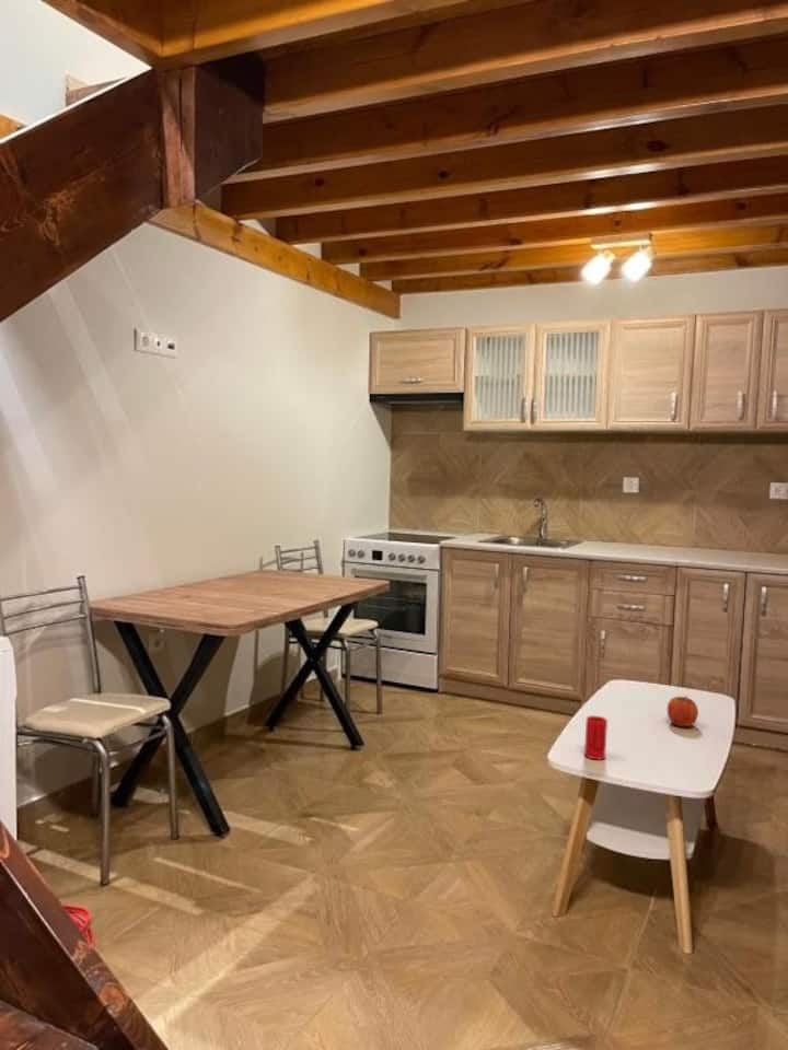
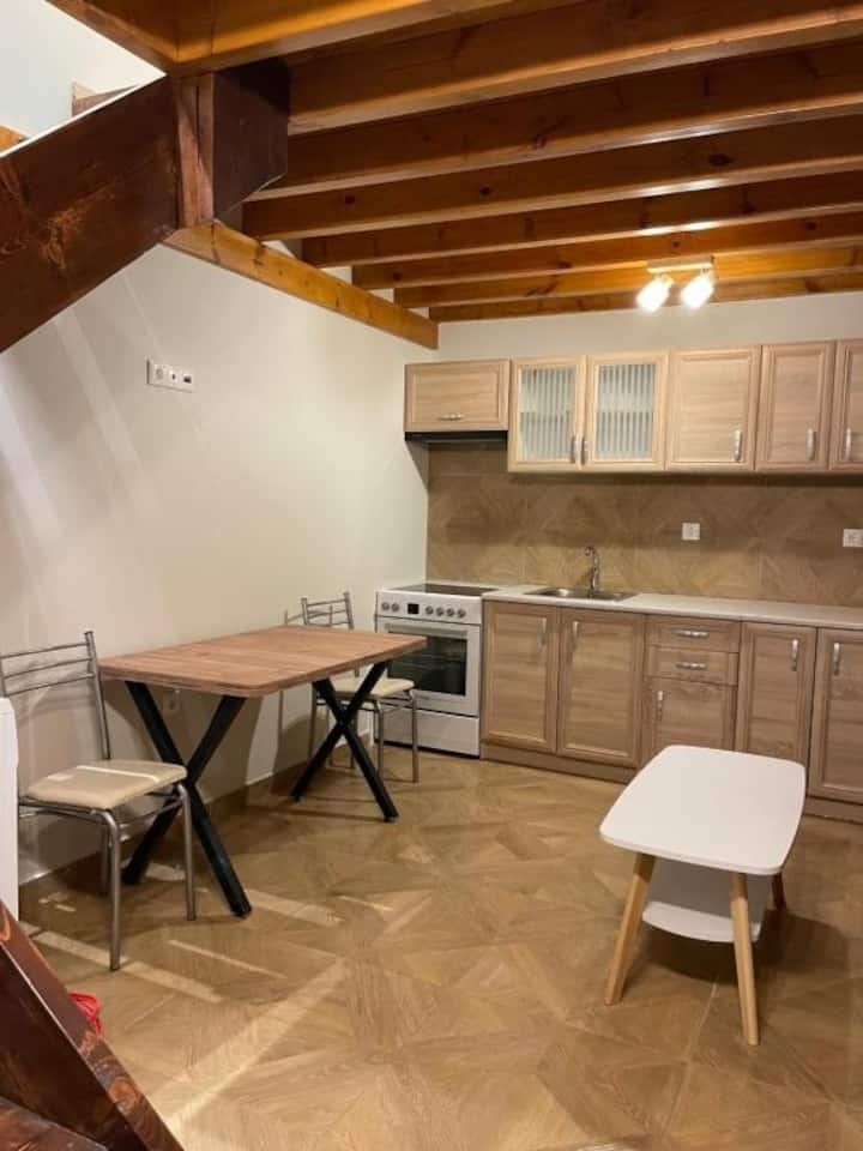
- fruit (682, 709)
- cup (595, 737)
